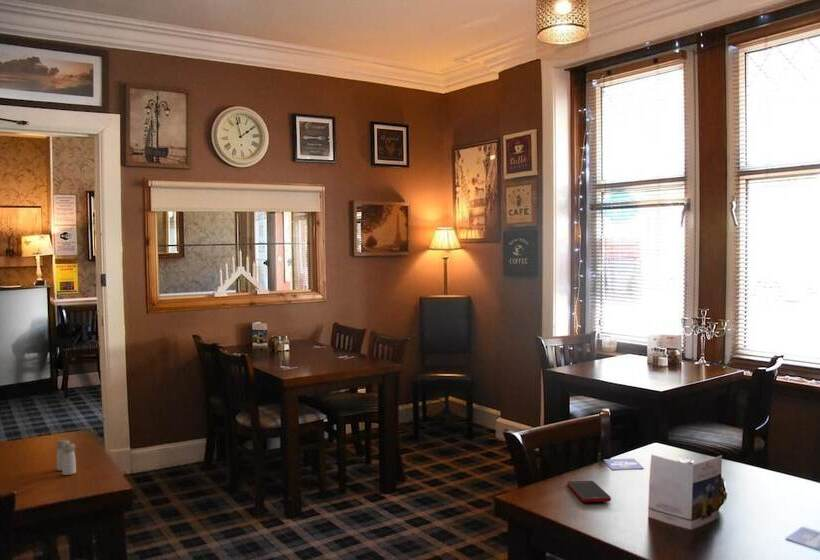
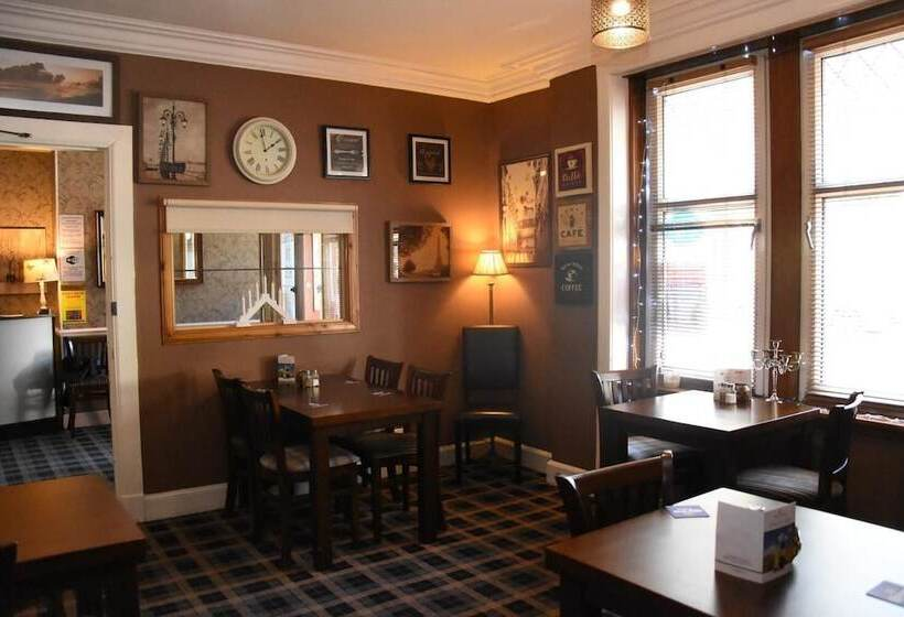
- salt and pepper shaker (66, 456)
- cell phone (588, 491)
